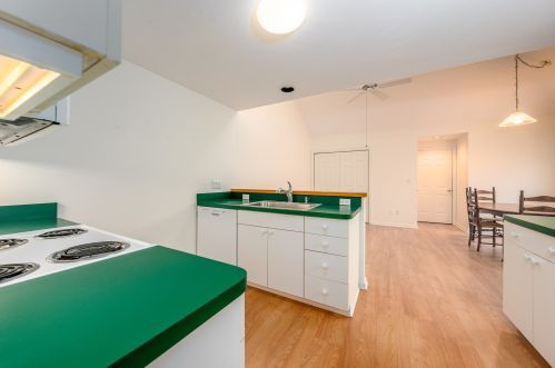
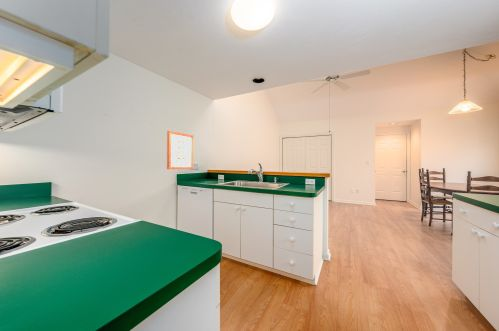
+ wall art (181, 151)
